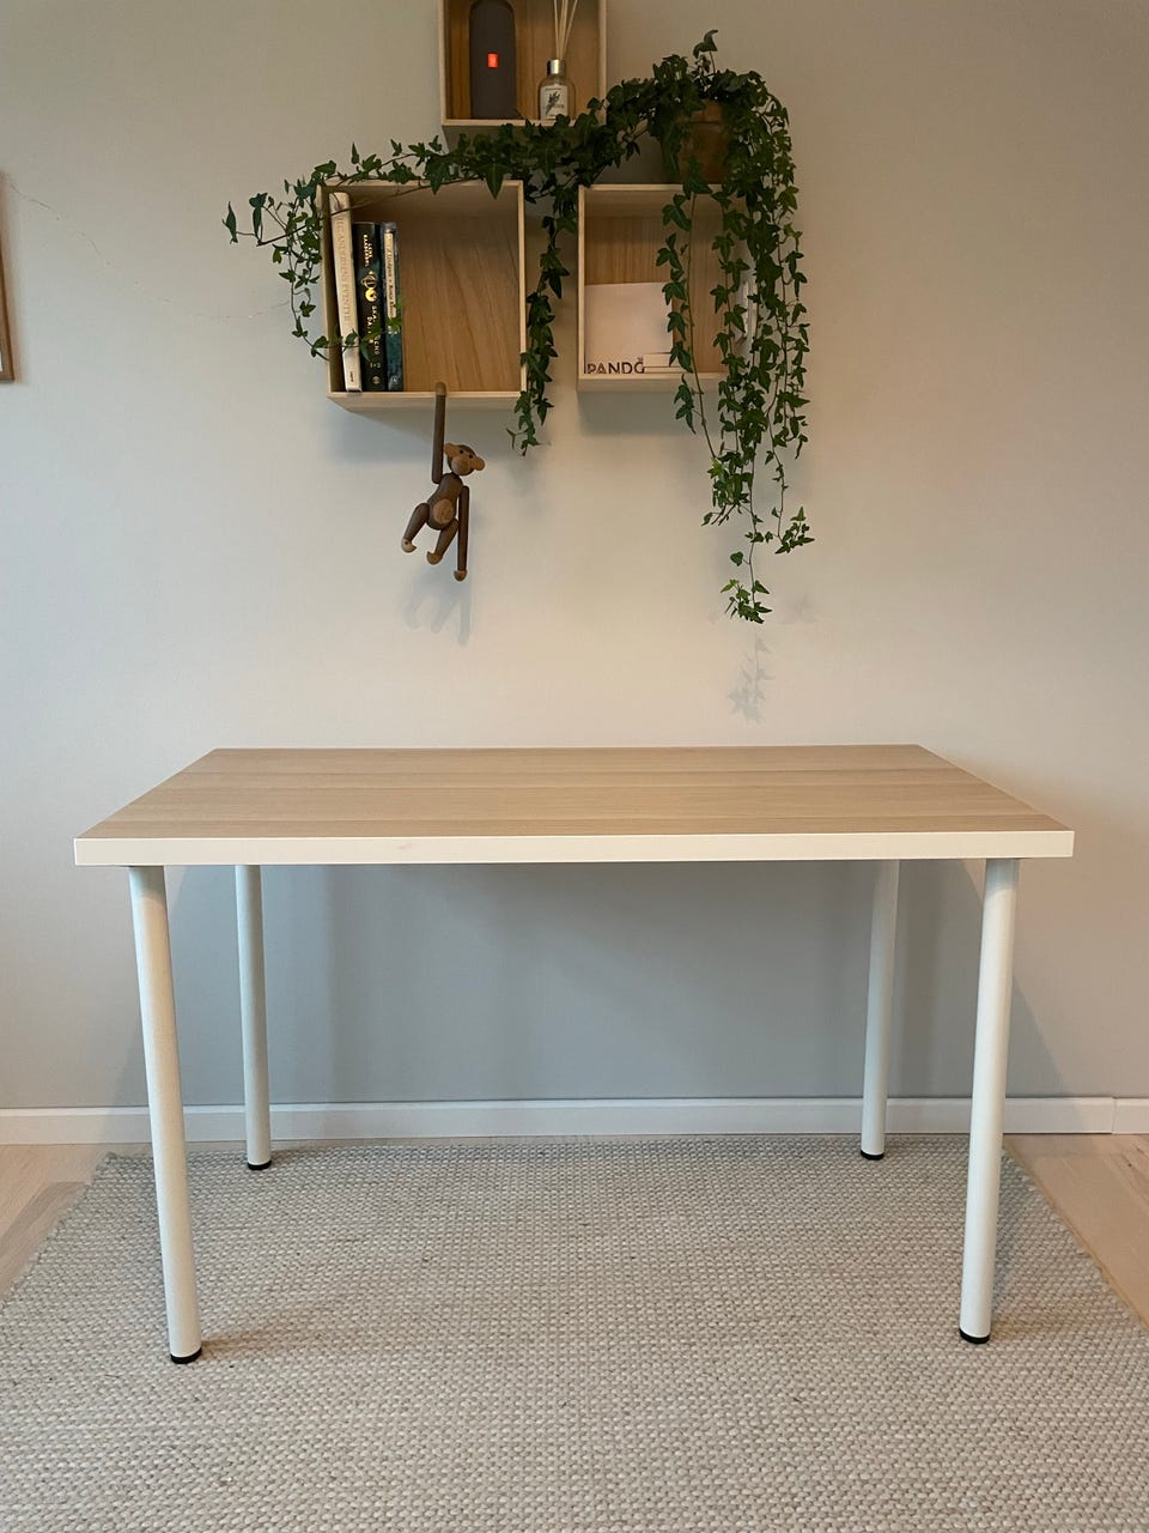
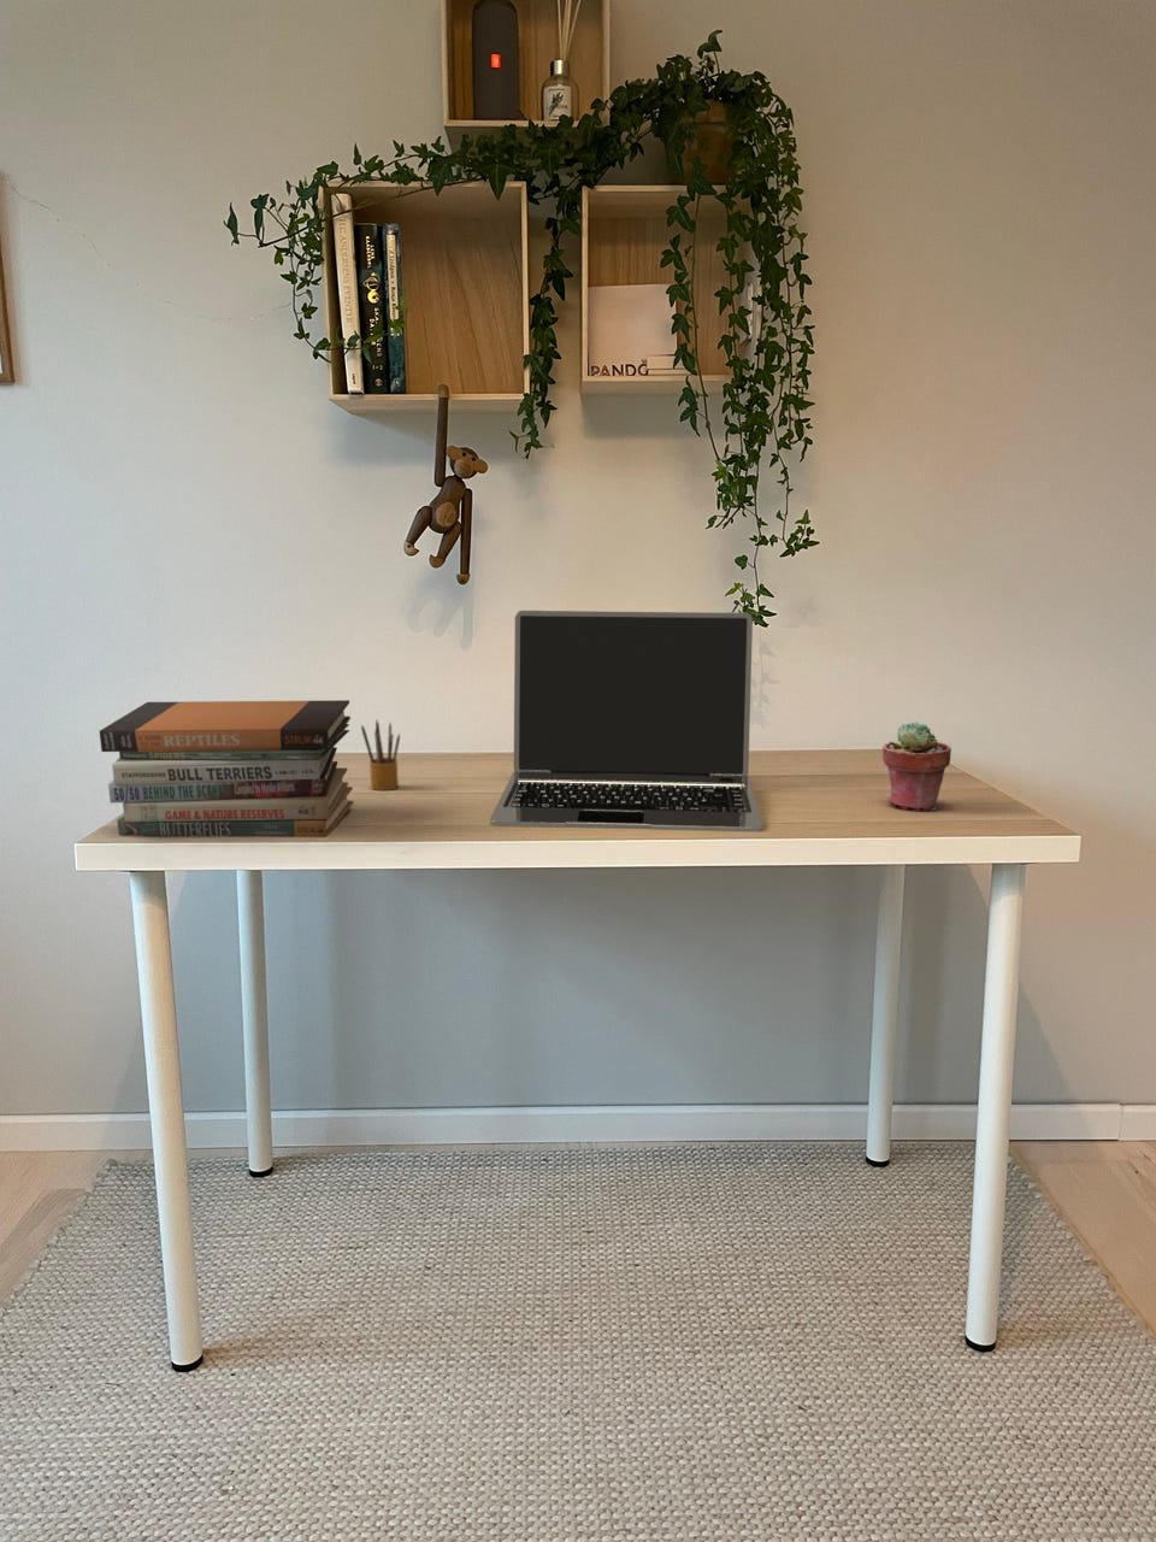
+ potted succulent (916, 763)
+ laptop (629, 714)
+ pencil box (381, 753)
+ book stack (233, 767)
